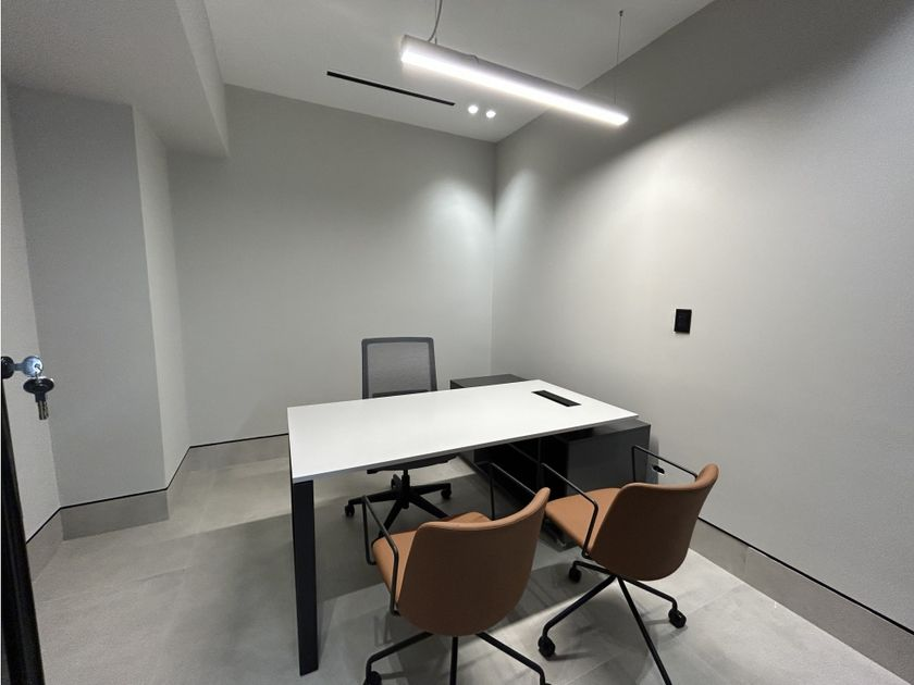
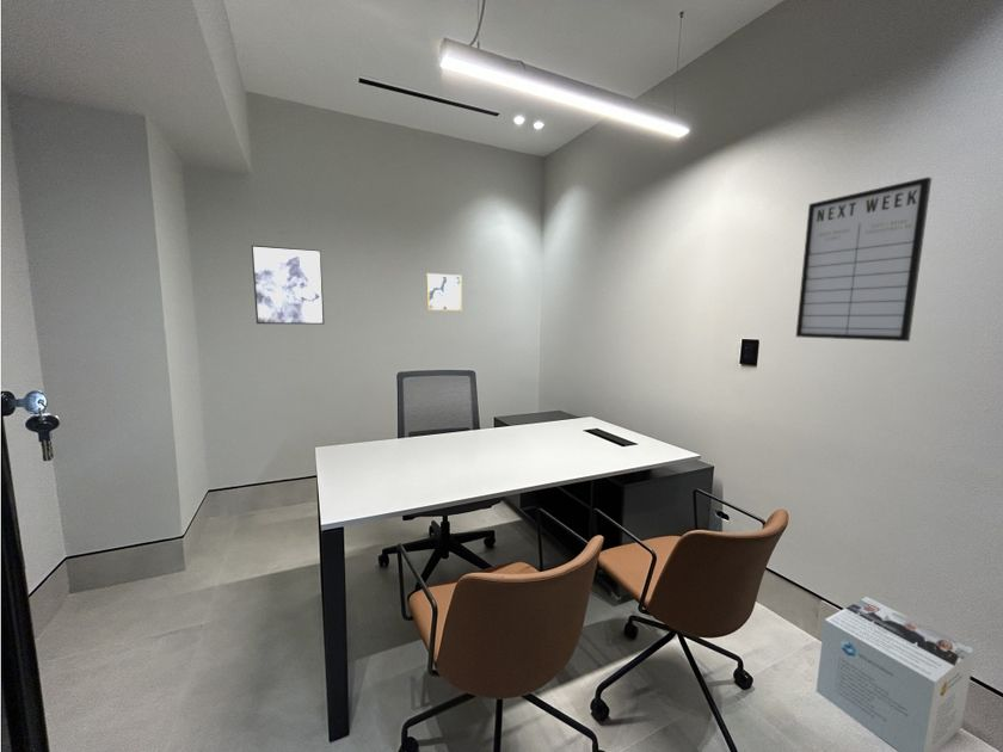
+ wall art (444, 292)
+ cardboard box (891, 671)
+ writing board (855, 266)
+ wall art (289, 285)
